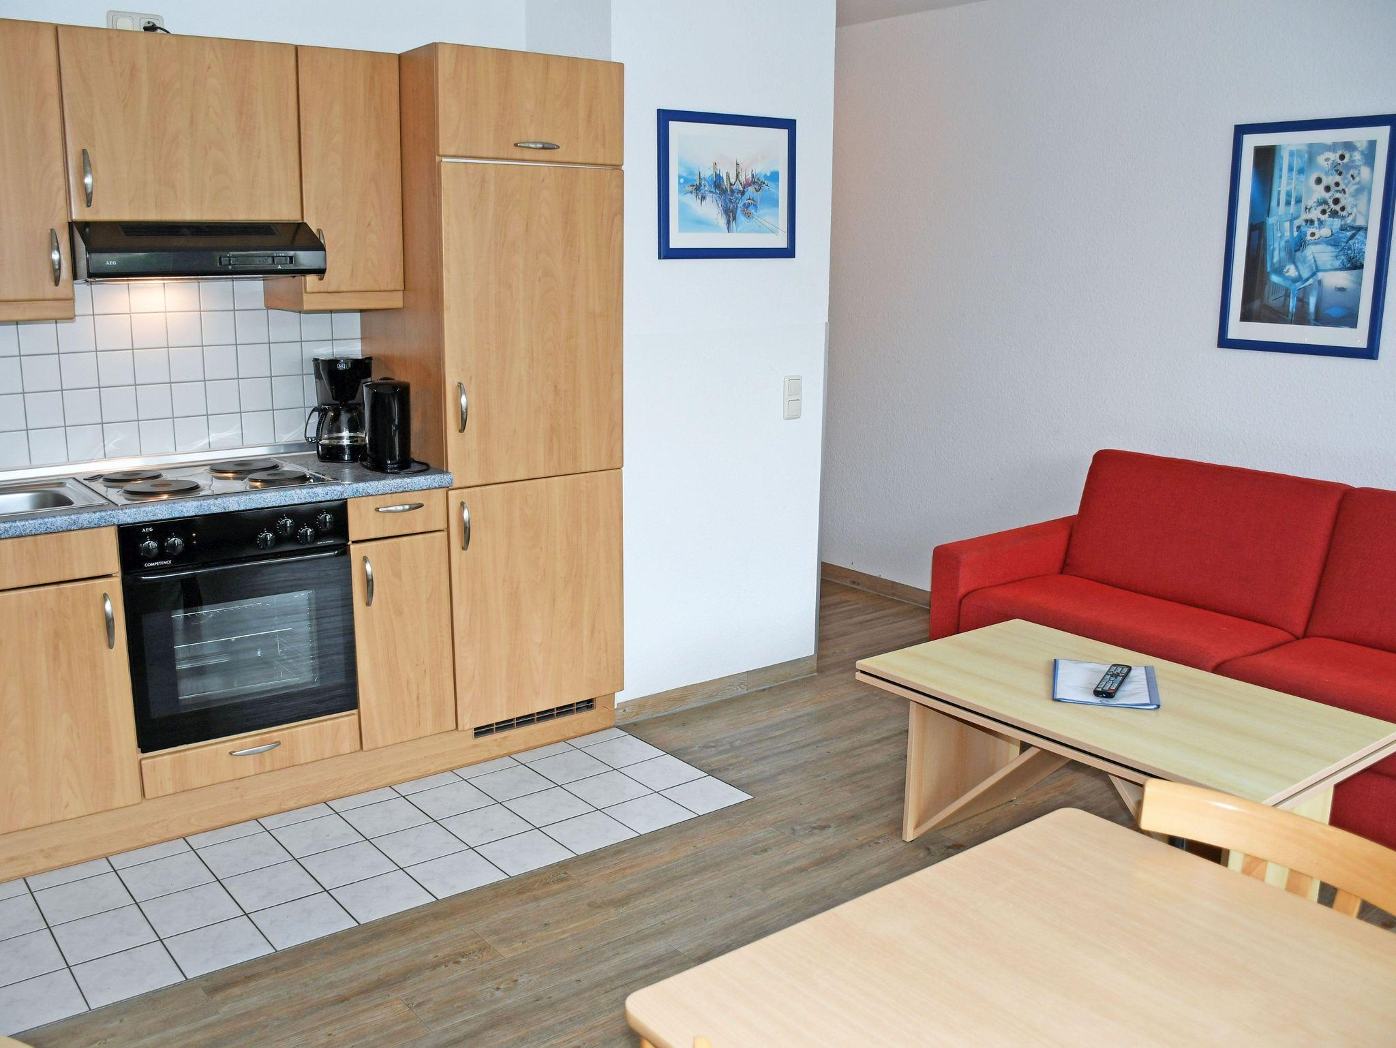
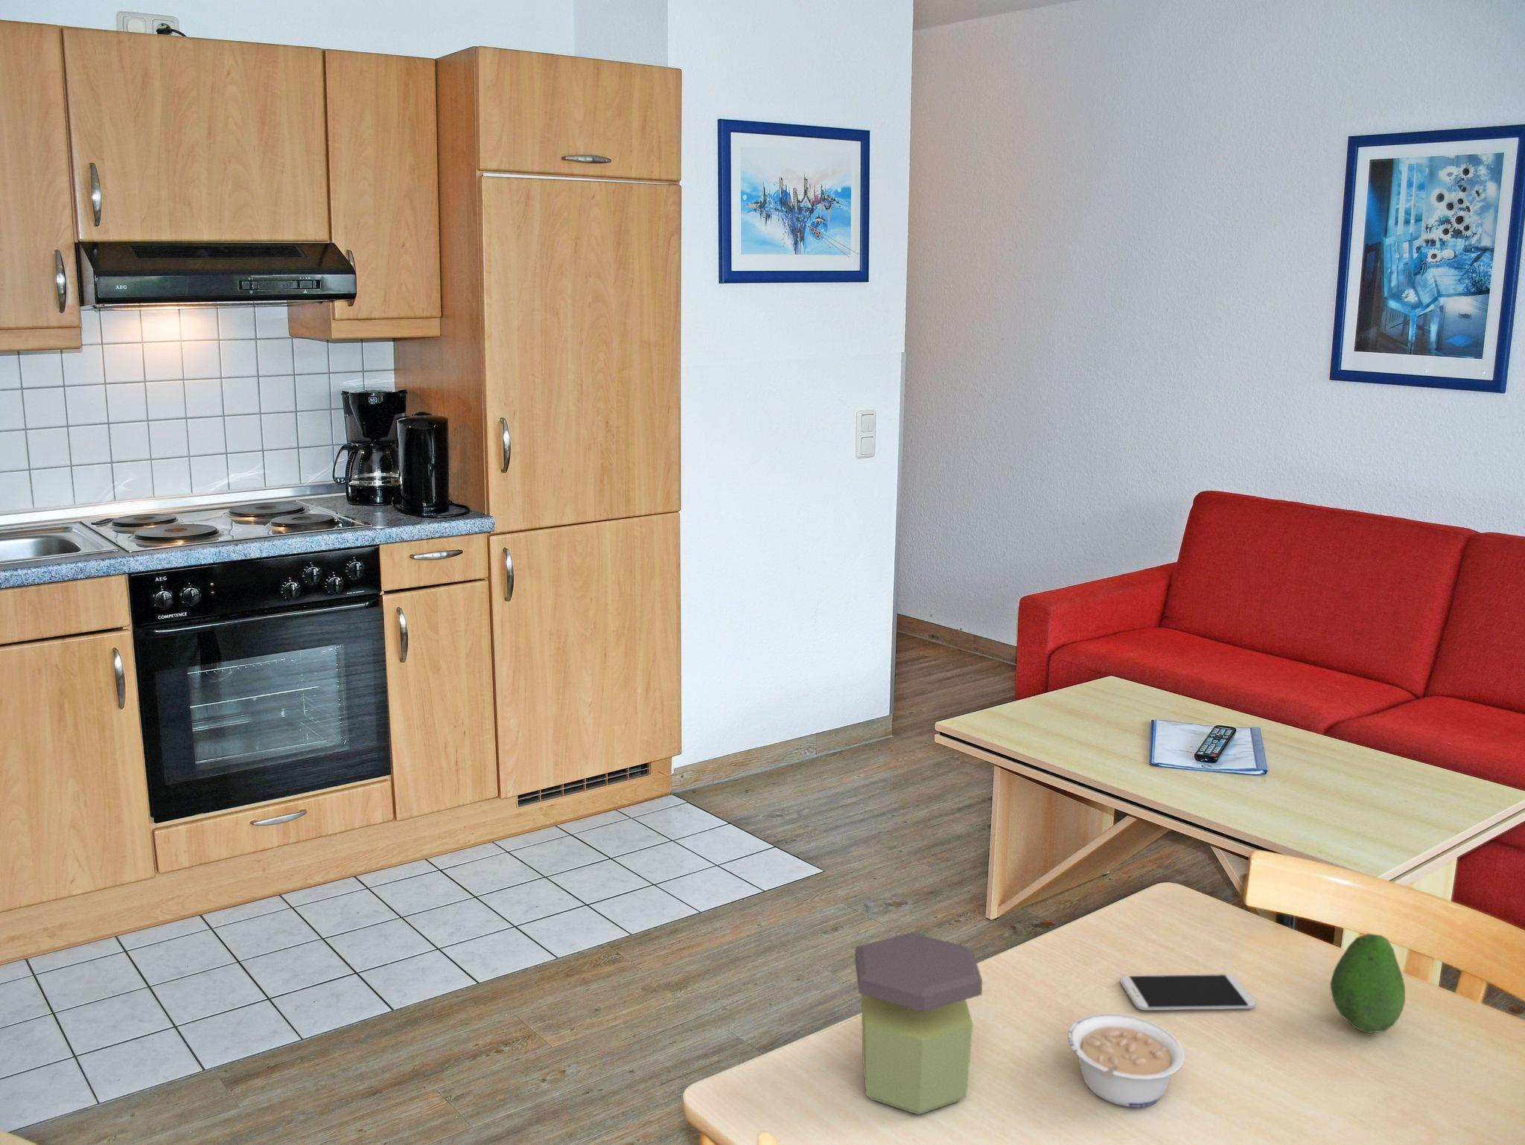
+ legume (1126, 1062)
+ fruit (1367, 981)
+ jar (915, 1022)
+ smartphone (1186, 991)
